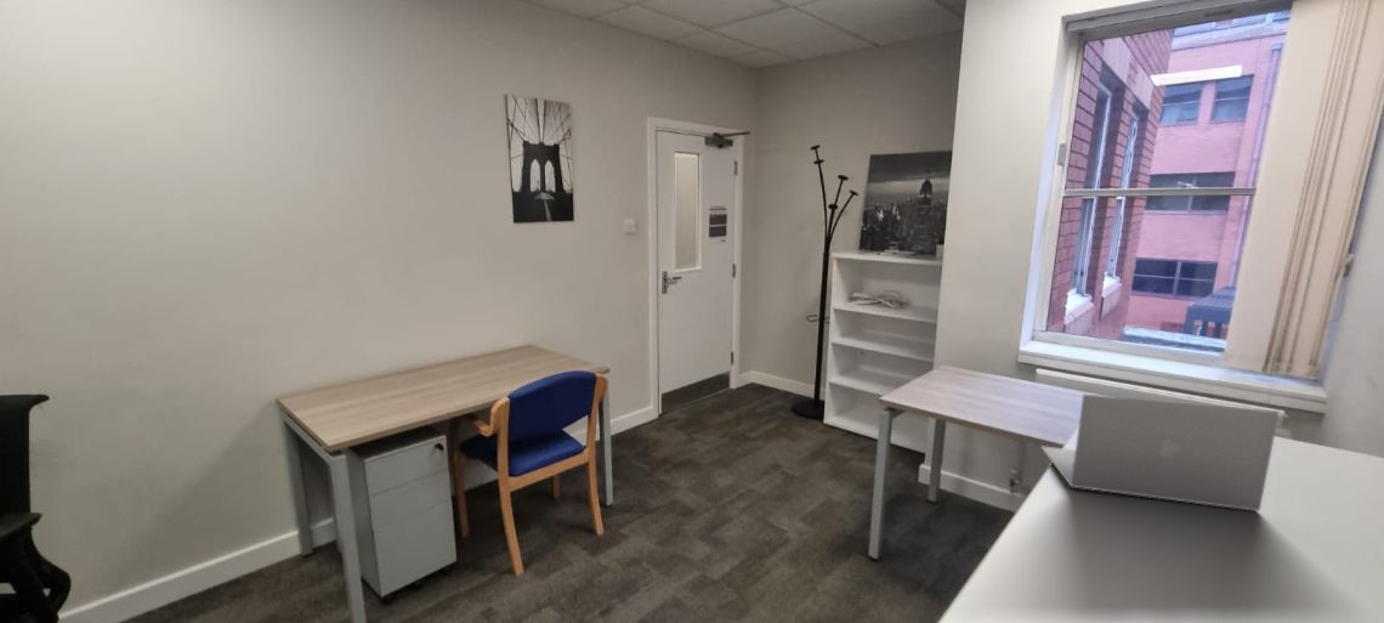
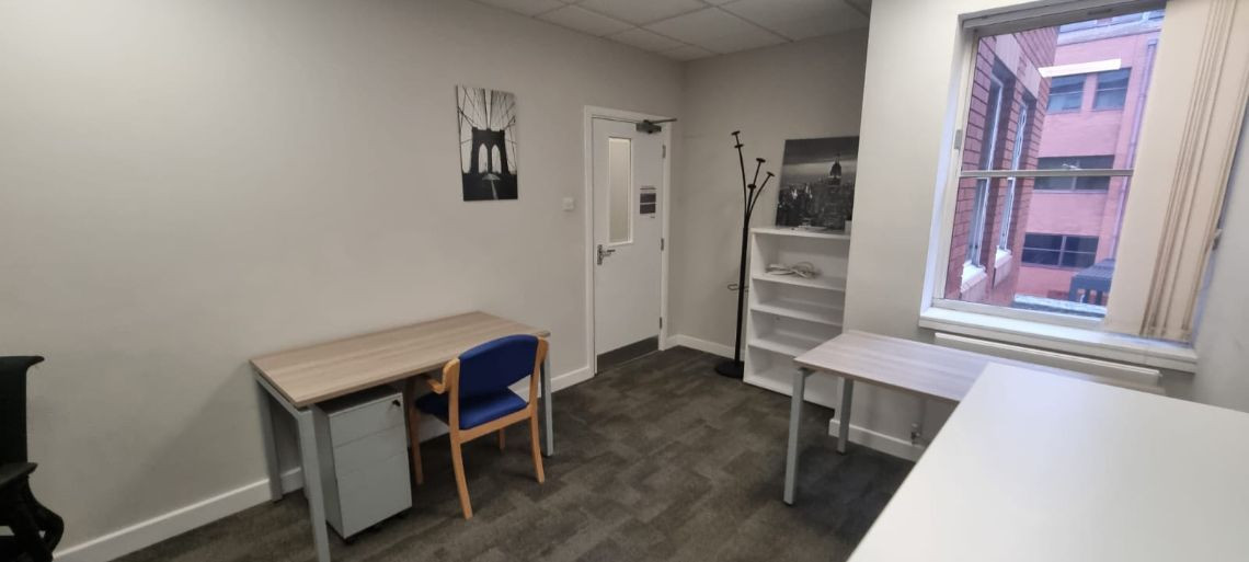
- laptop (1144, 431)
